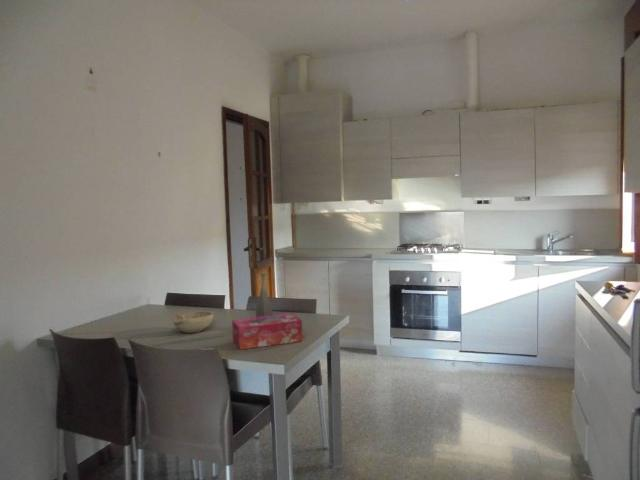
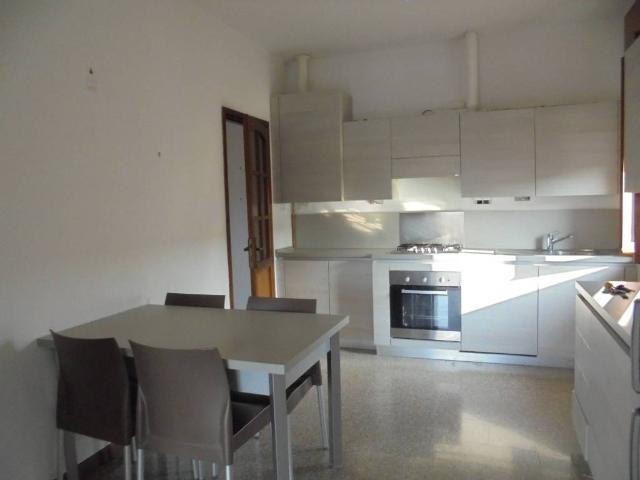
- tissue box (267, 330)
- decorative bowl (193, 322)
- bottle (263, 300)
